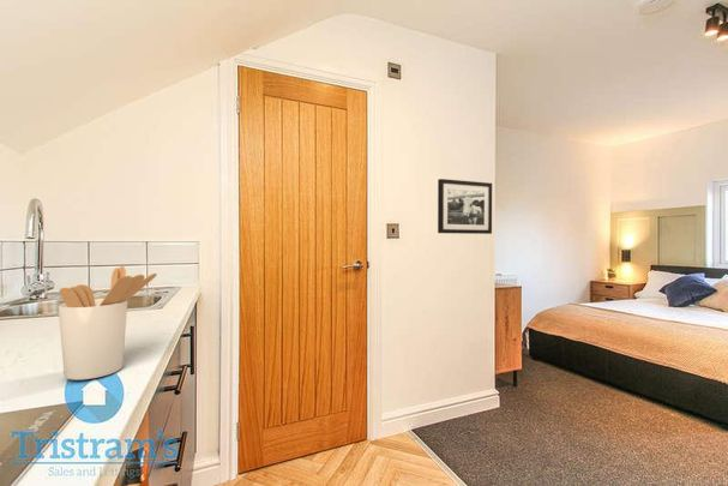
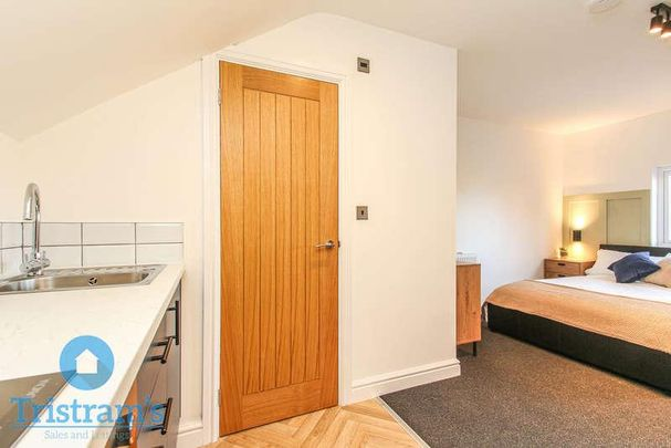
- utensil holder (108, 319)
- picture frame (465, 206)
